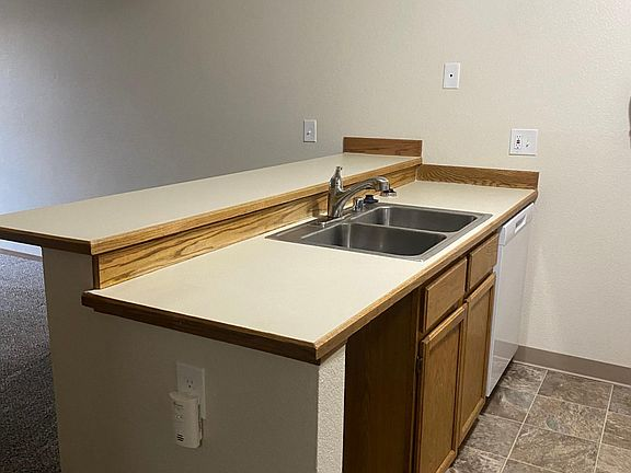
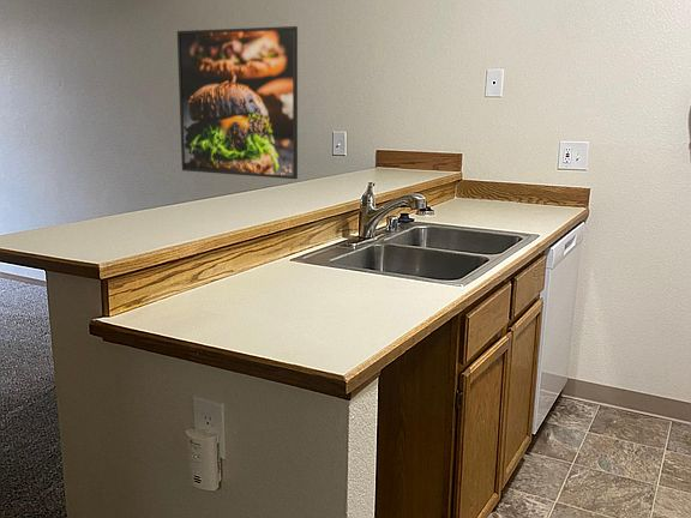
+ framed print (235, 103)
